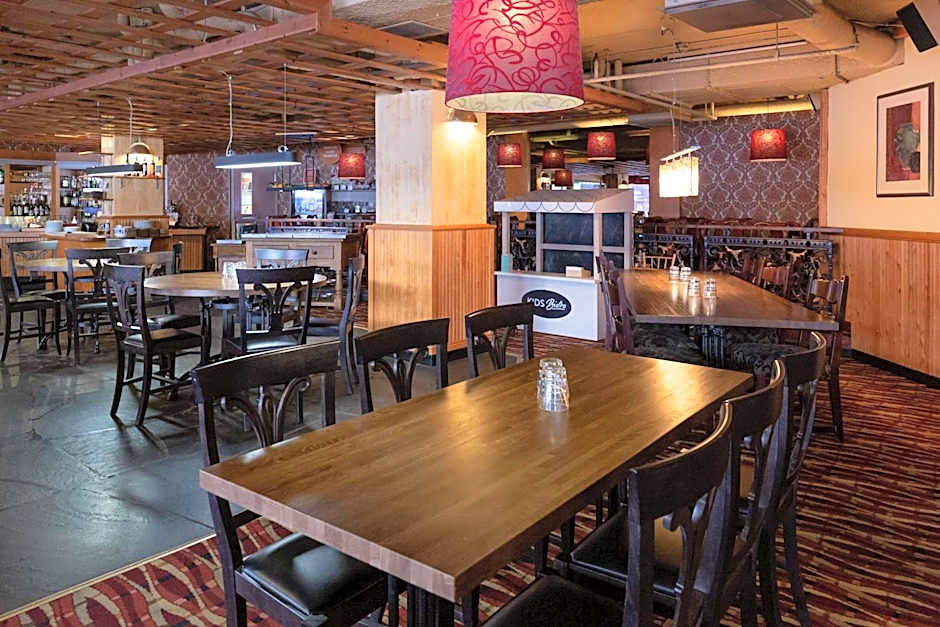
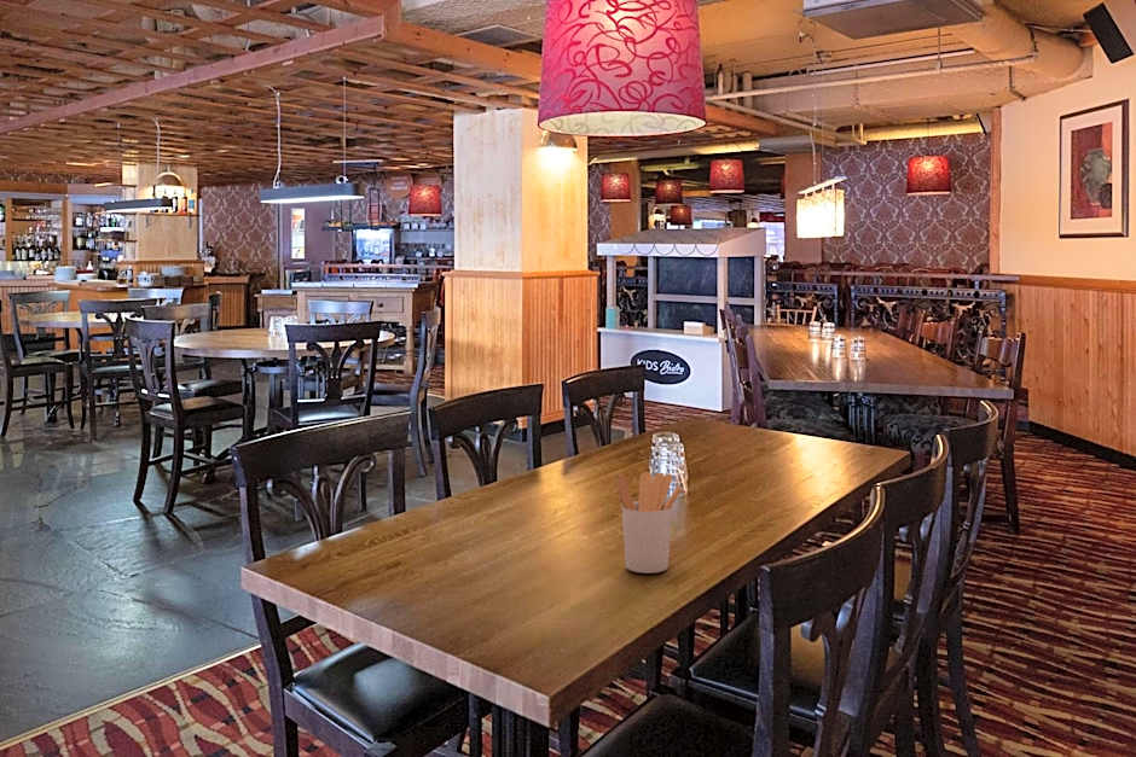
+ utensil holder (649, 518)
